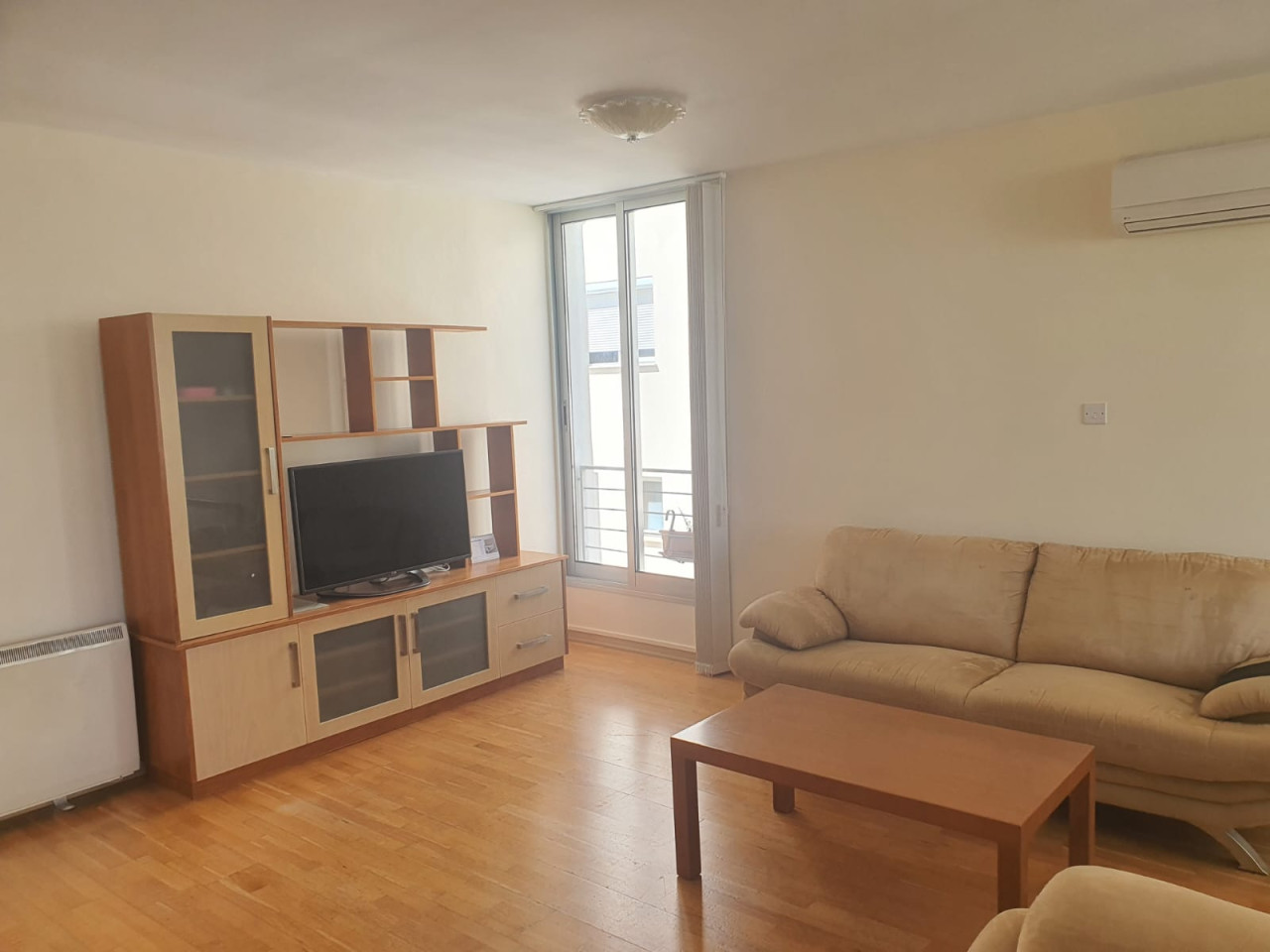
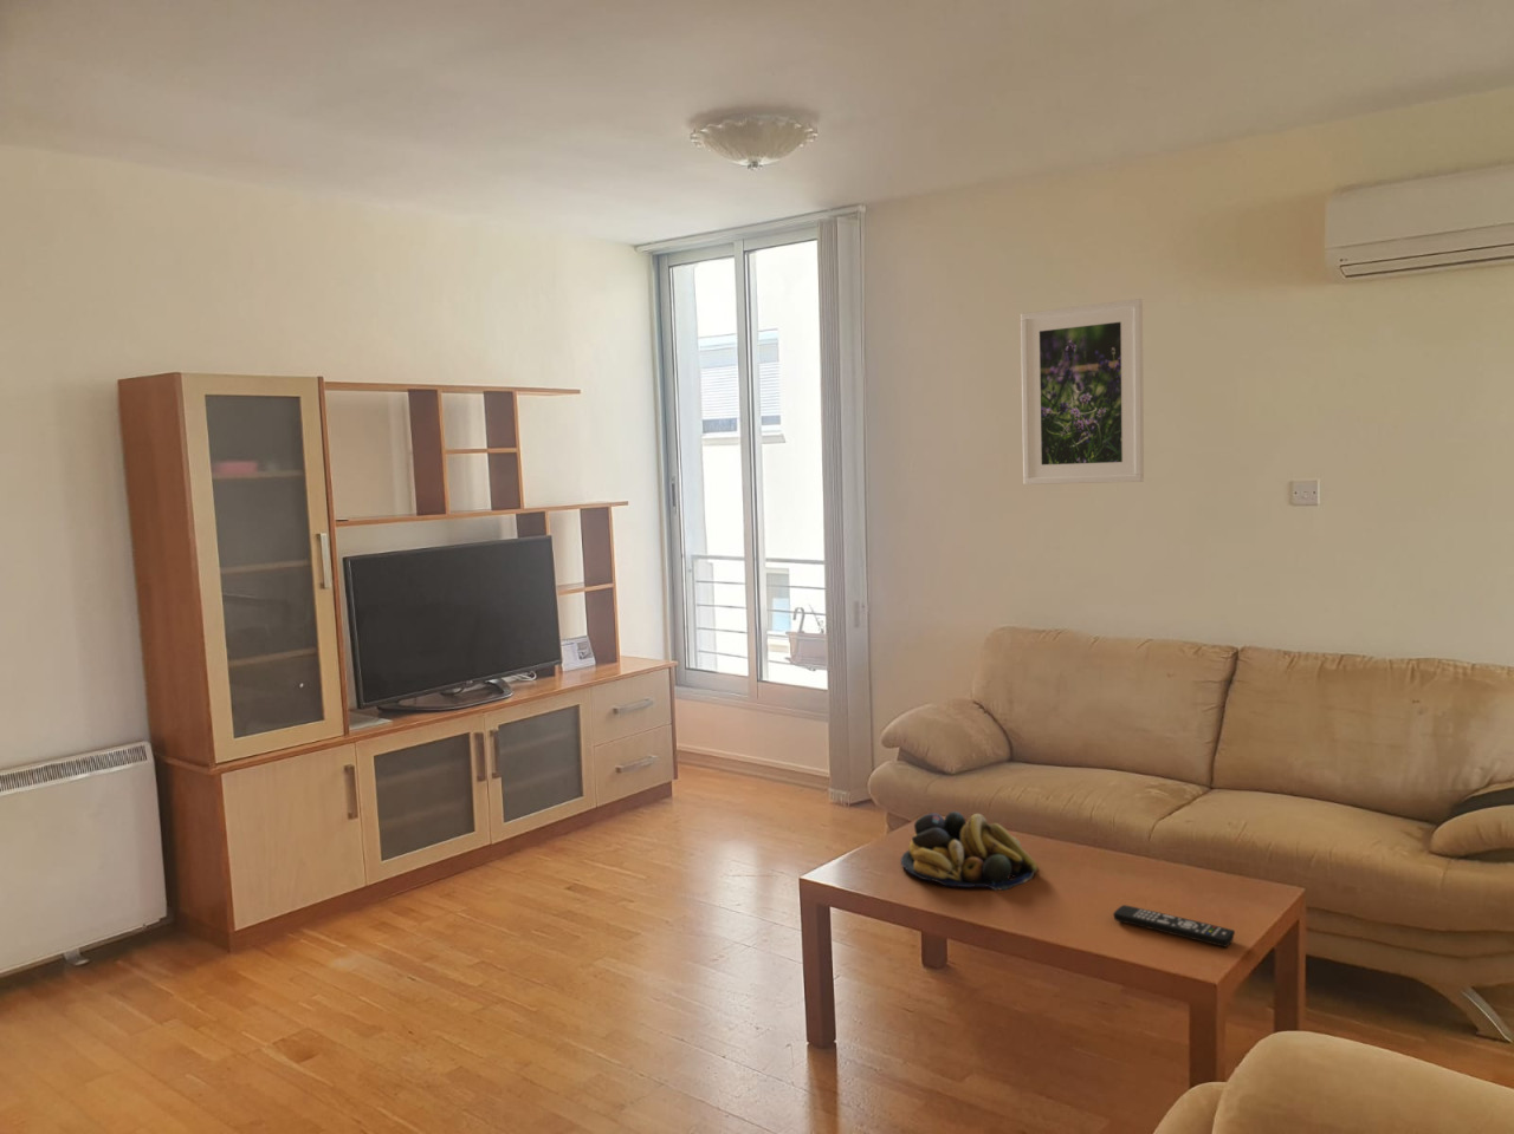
+ remote control (1172, 924)
+ fruit bowl (968, 841)
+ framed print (1080, 394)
